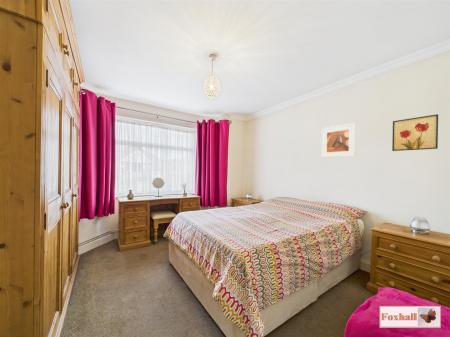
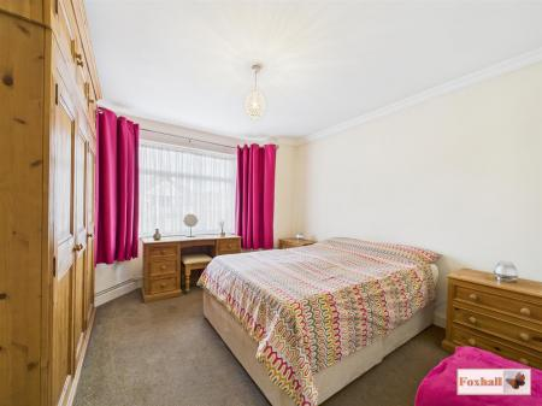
- wall art (413, 134)
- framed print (337, 141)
